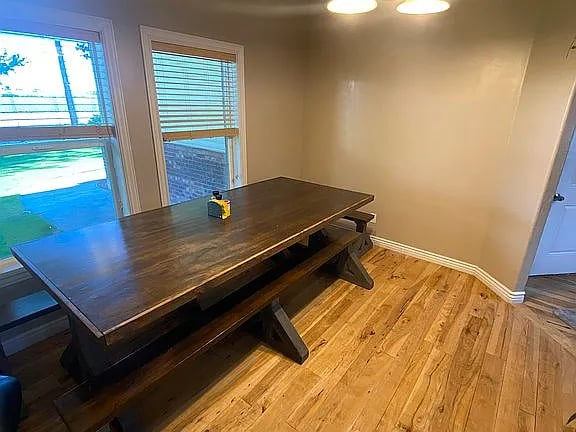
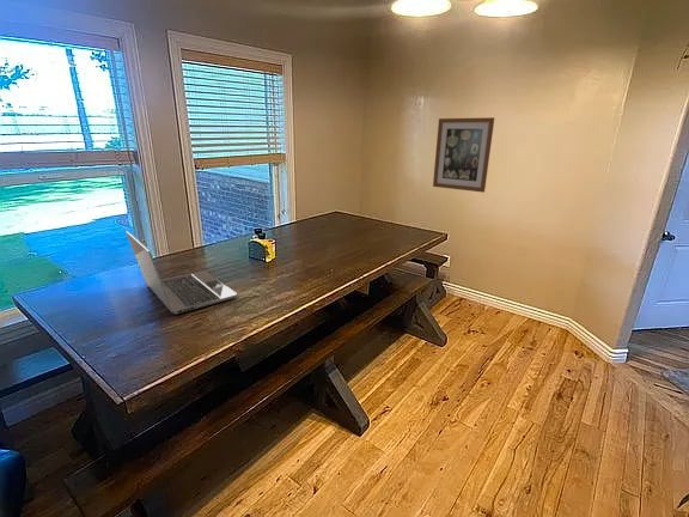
+ wall art (461, 154)
+ laptop (184, 274)
